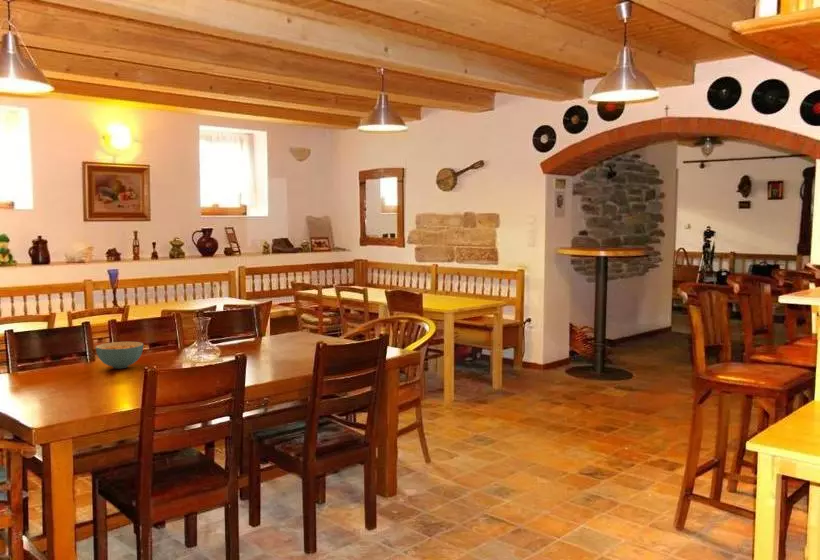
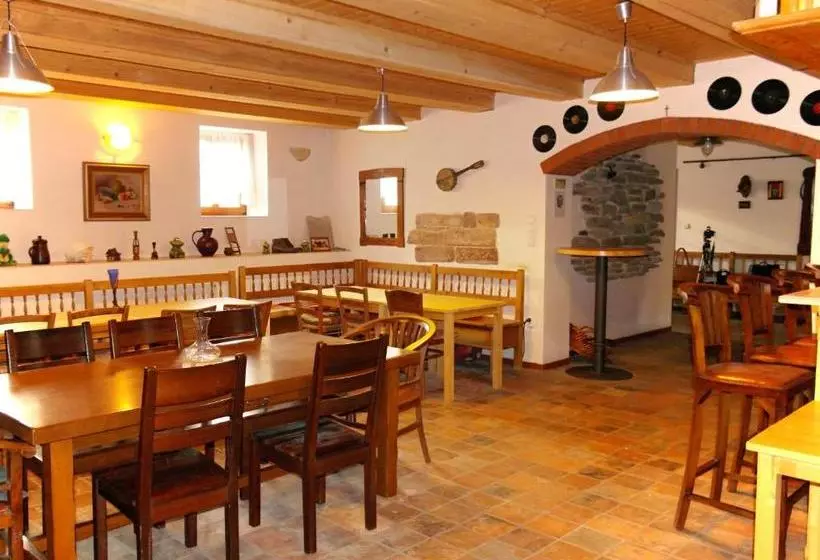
- cereal bowl (120, 356)
